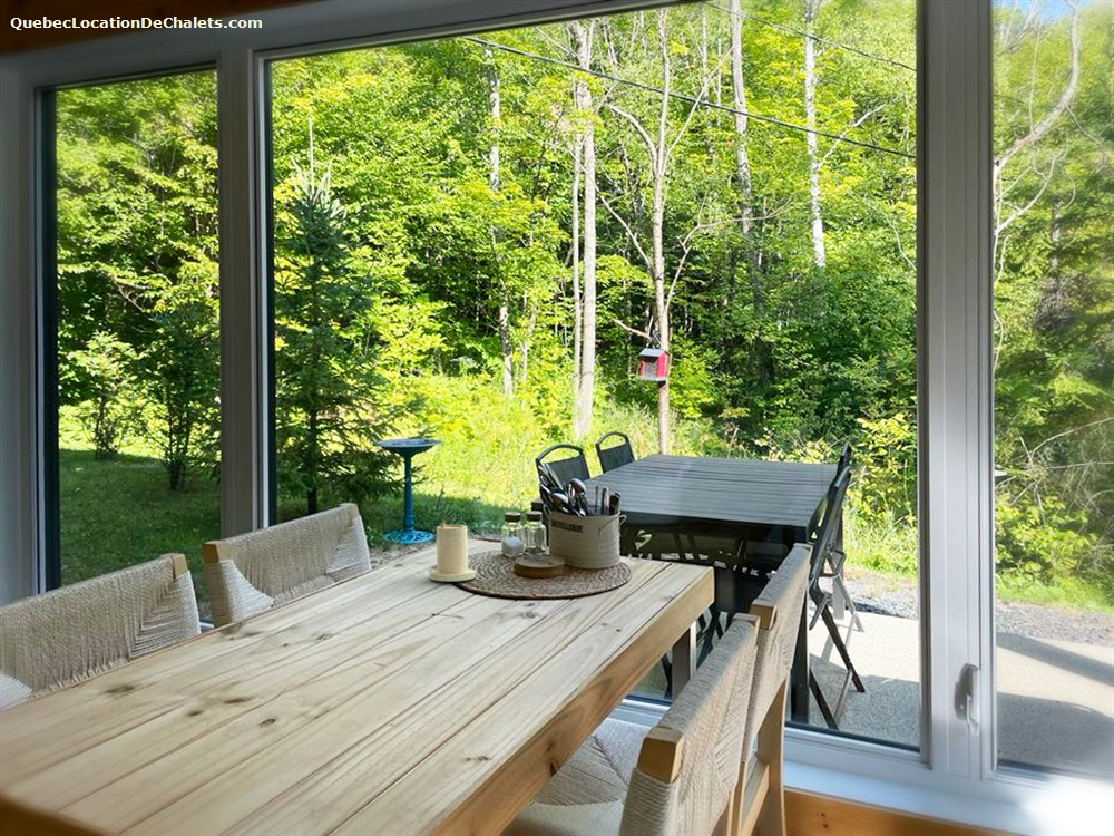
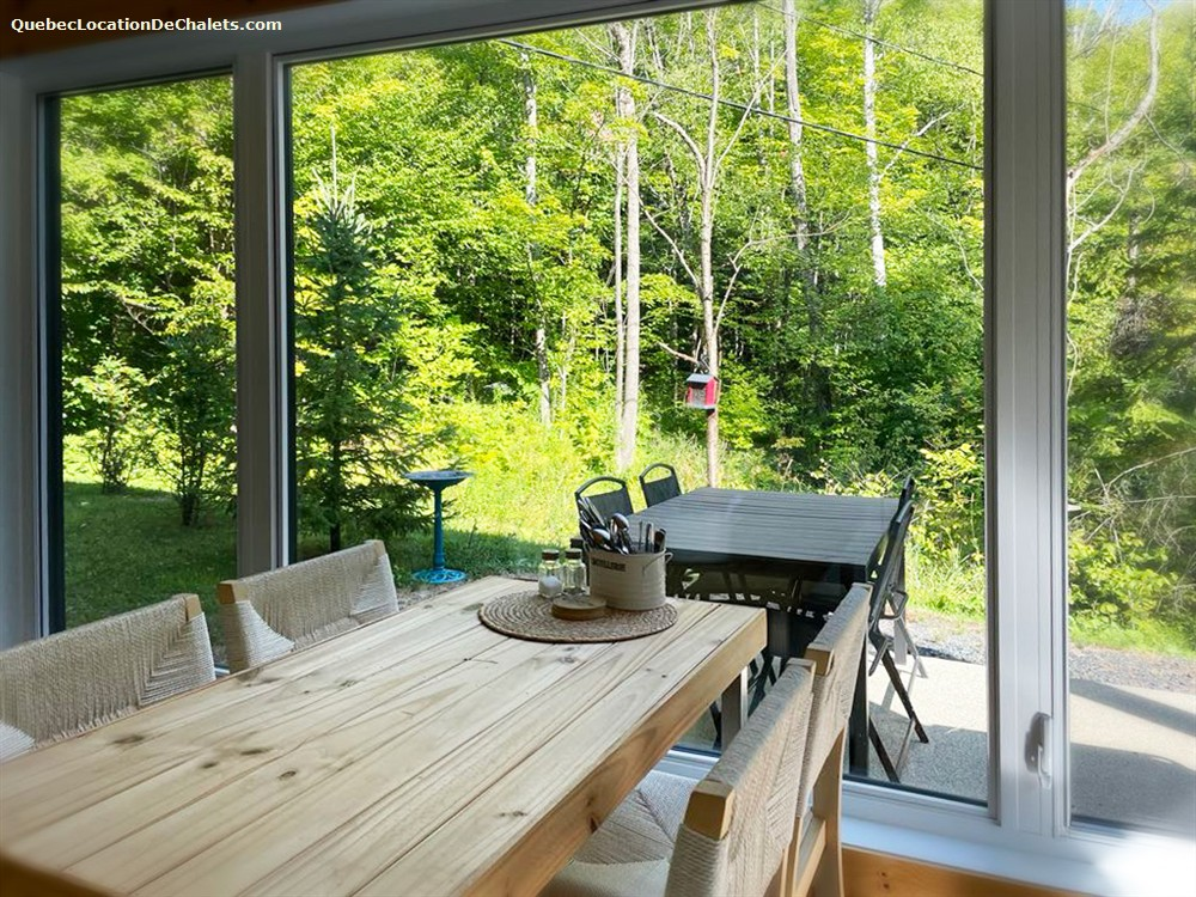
- candle (452, 547)
